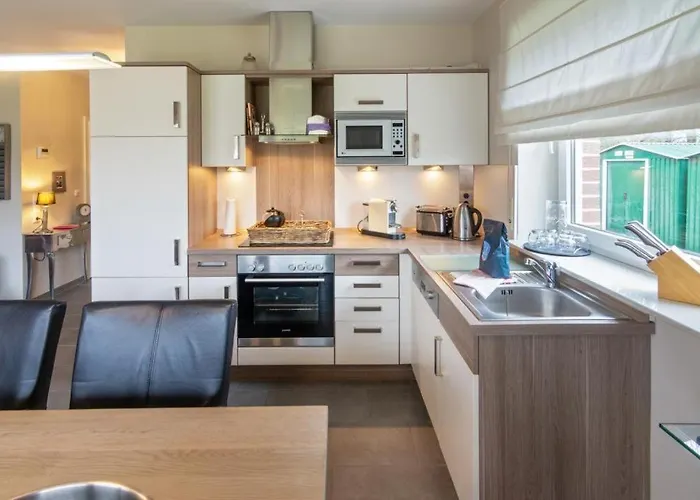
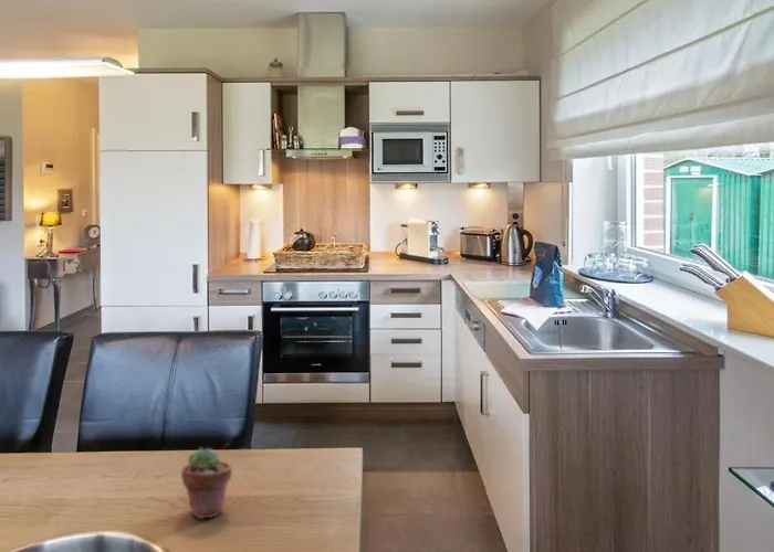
+ potted succulent (207, 479)
